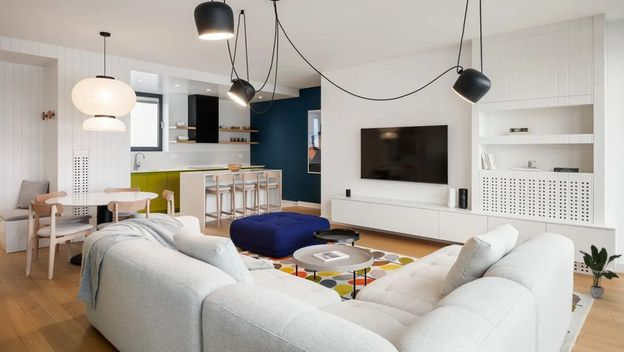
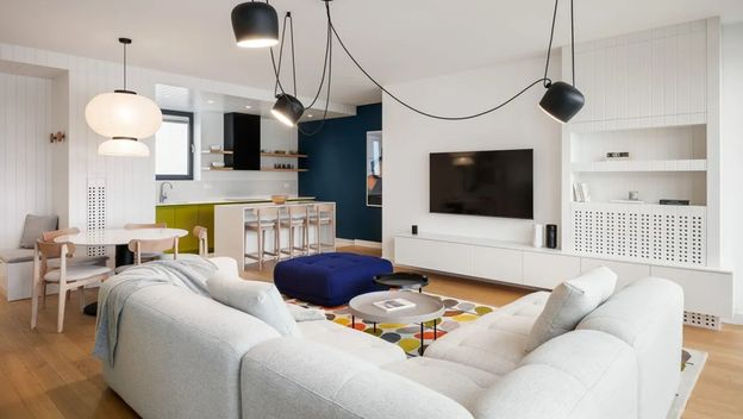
- potted plant (600, 271)
